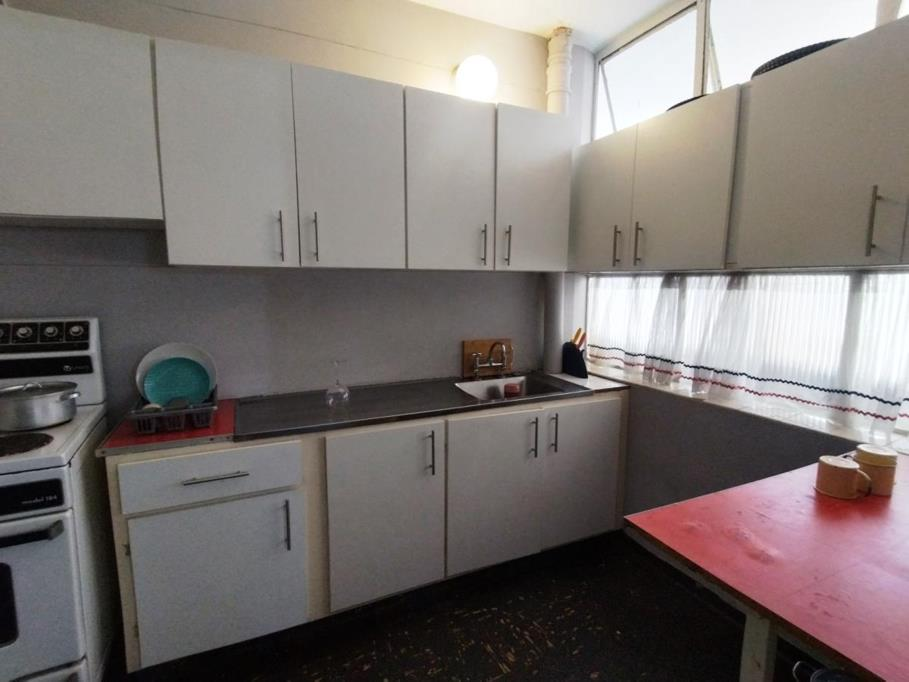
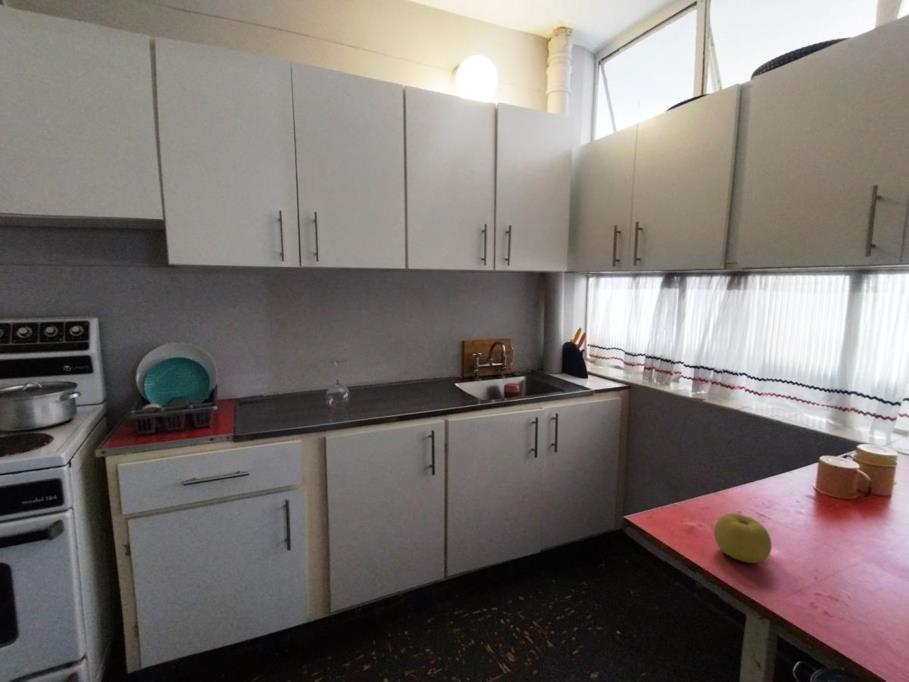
+ fruit (742, 537)
